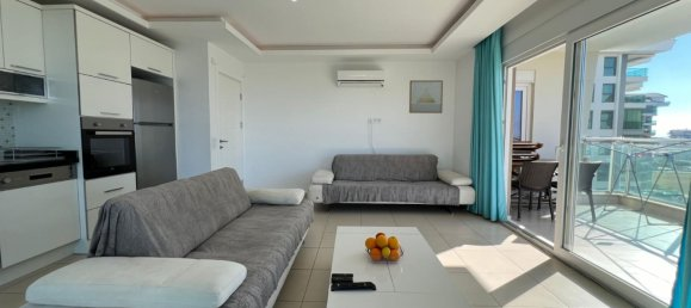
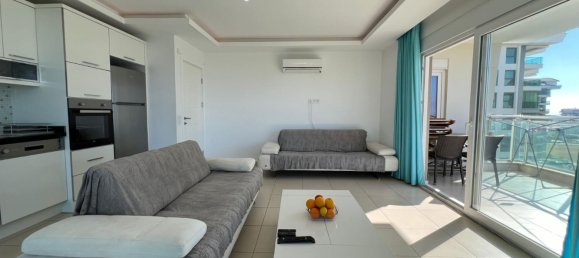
- wall art (425, 97)
